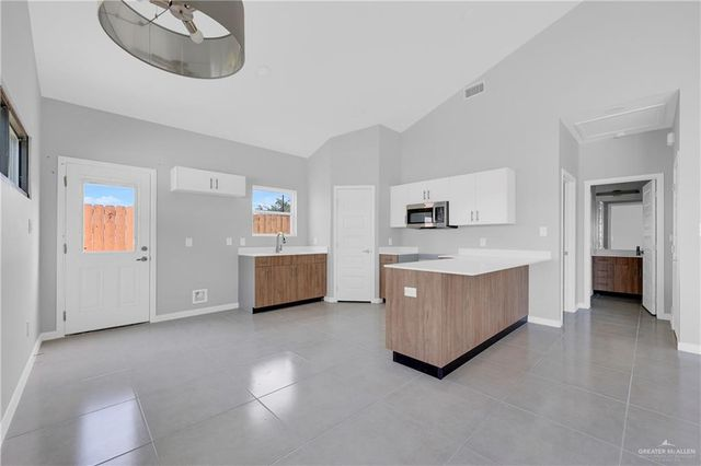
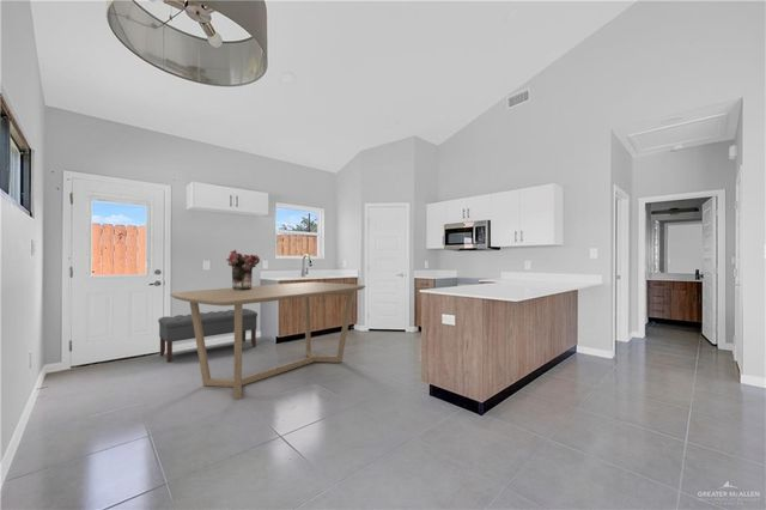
+ bench (209, 332)
+ bouquet (243, 269)
+ dining table (305, 330)
